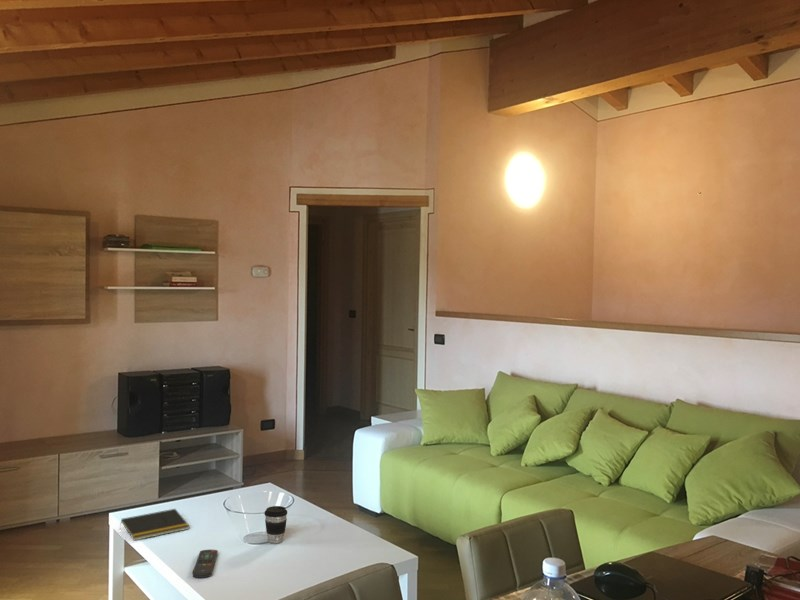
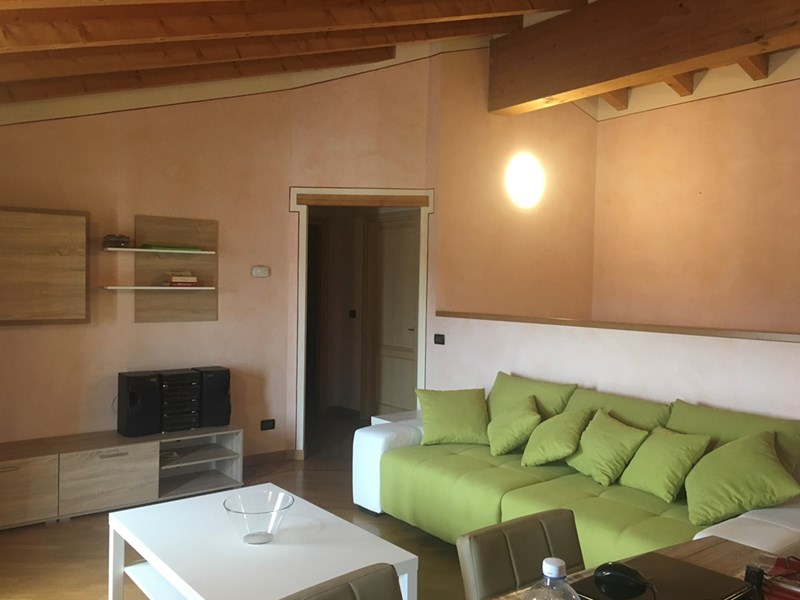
- coffee cup (275, 524)
- notepad (155, 523)
- remote control (205, 562)
